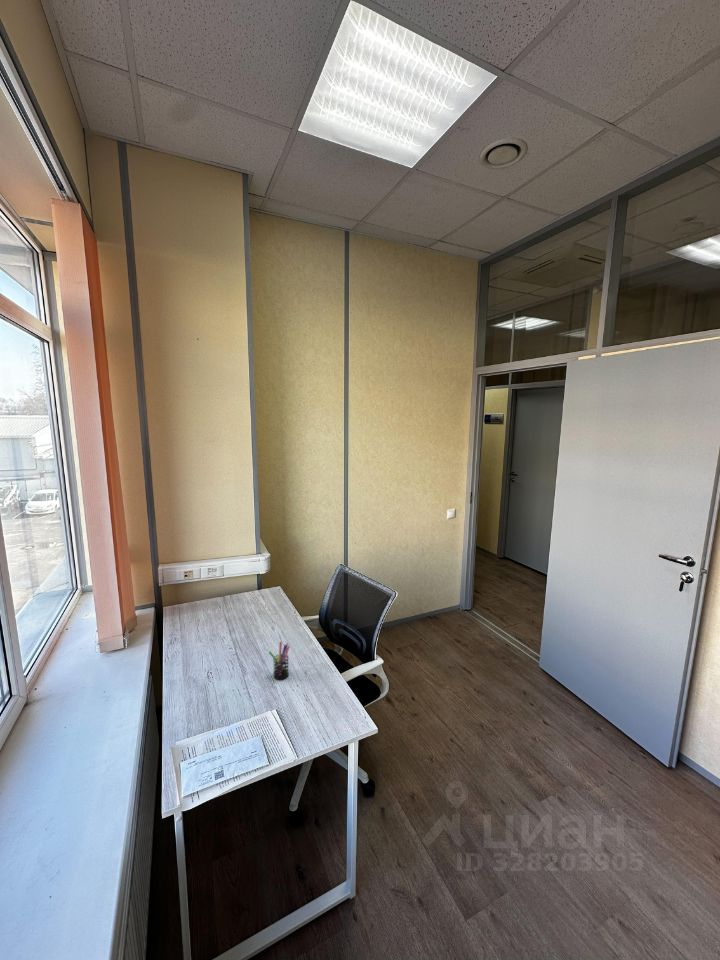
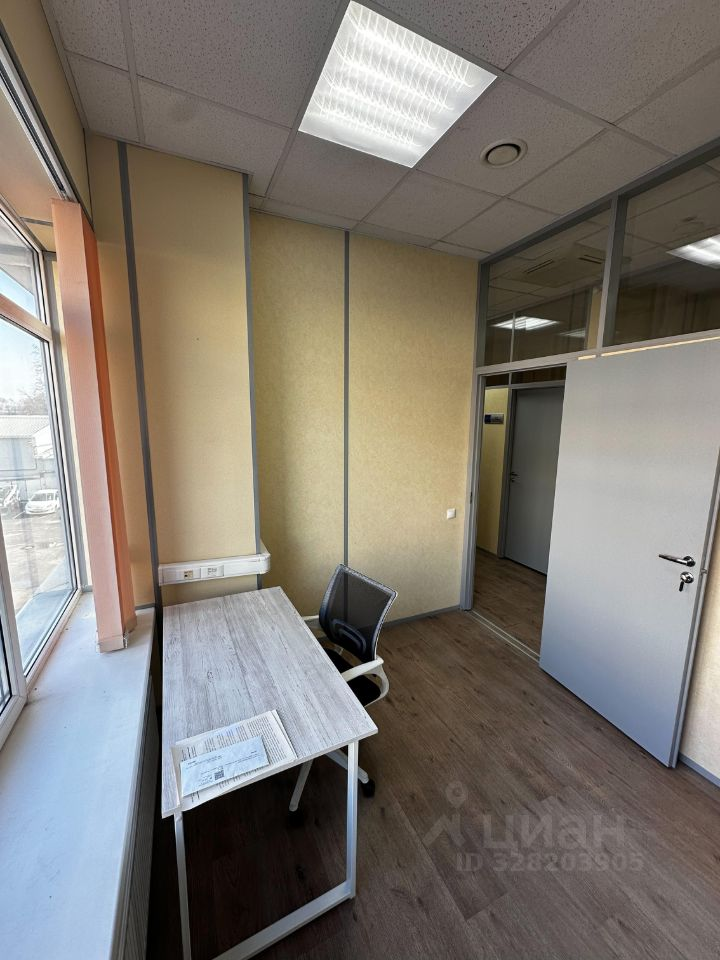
- pen holder (279, 660)
